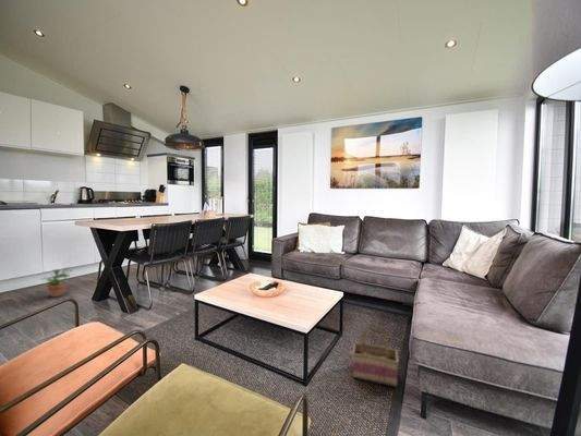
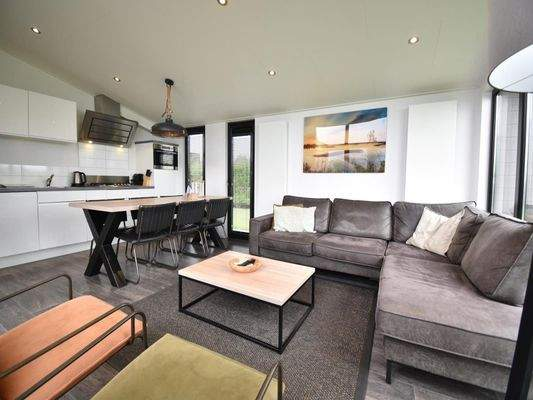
- potted plant (57, 281)
- basket (375, 352)
